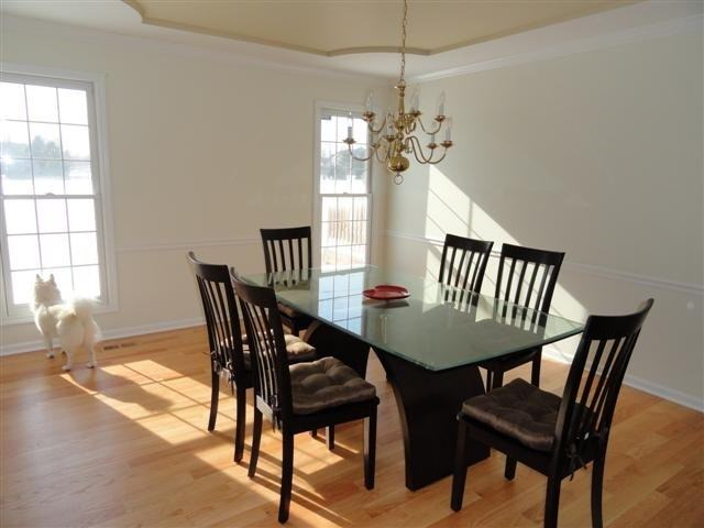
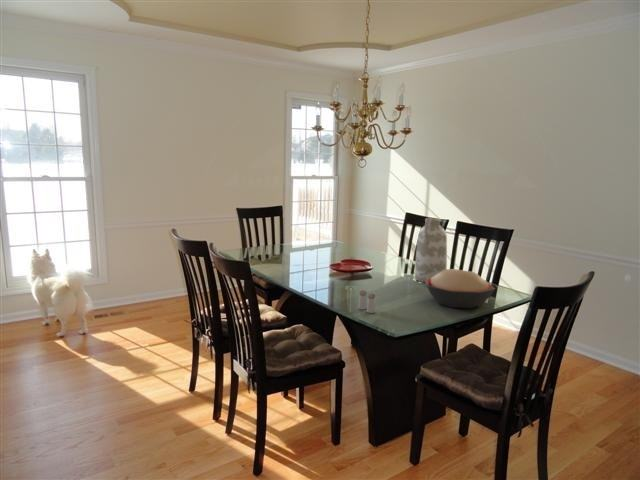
+ decorative bowl (458, 286)
+ salt and pepper shaker (367, 300)
+ vase (431, 248)
